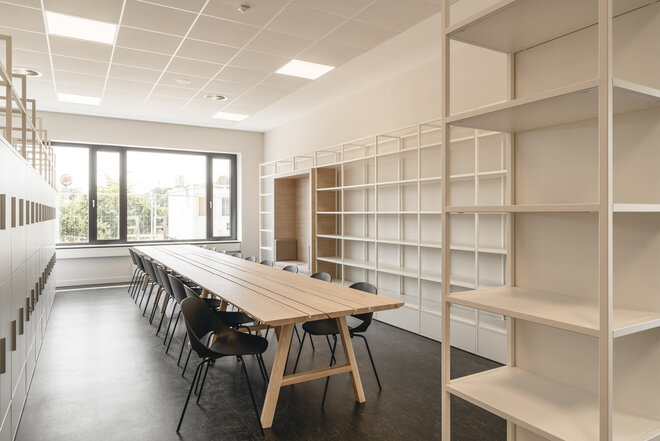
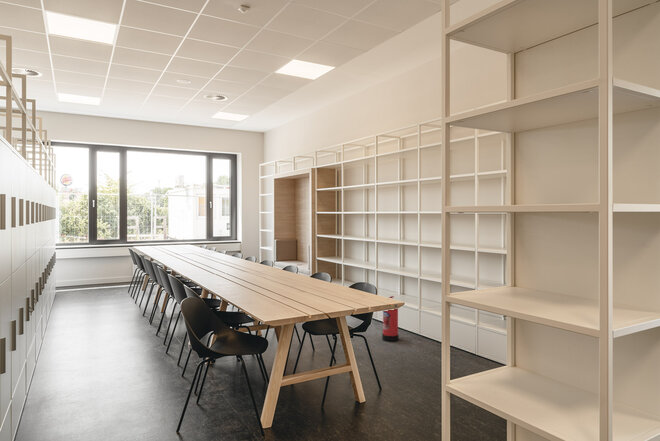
+ fire extinguisher (389, 316)
